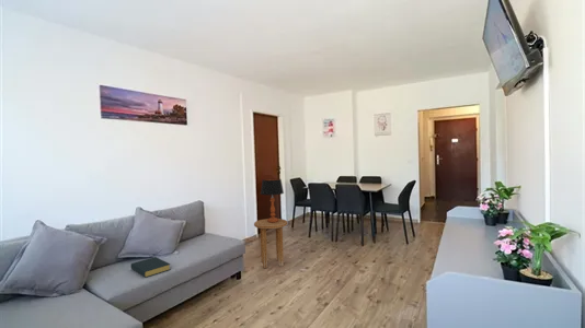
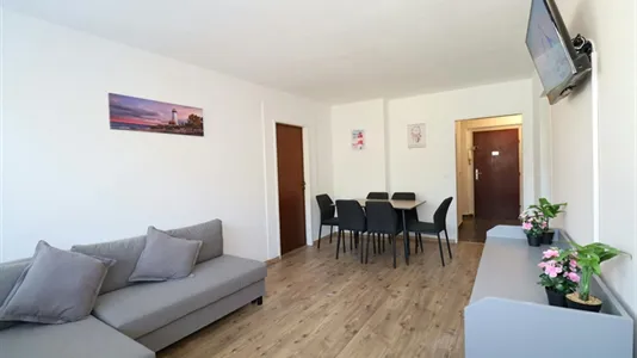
- side table (276, 243)
- hardback book (150, 266)
- table lamp (272, 200)
